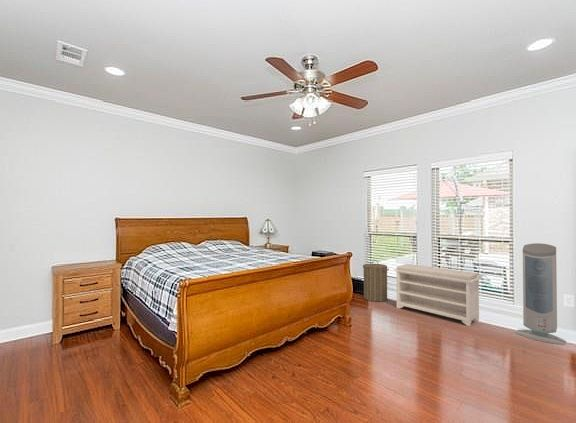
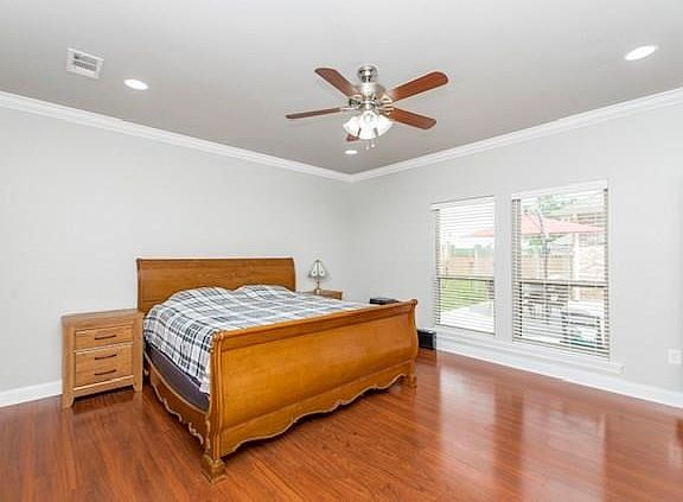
- bench (435, 291)
- air purifier (539, 290)
- laundry hamper (375, 279)
